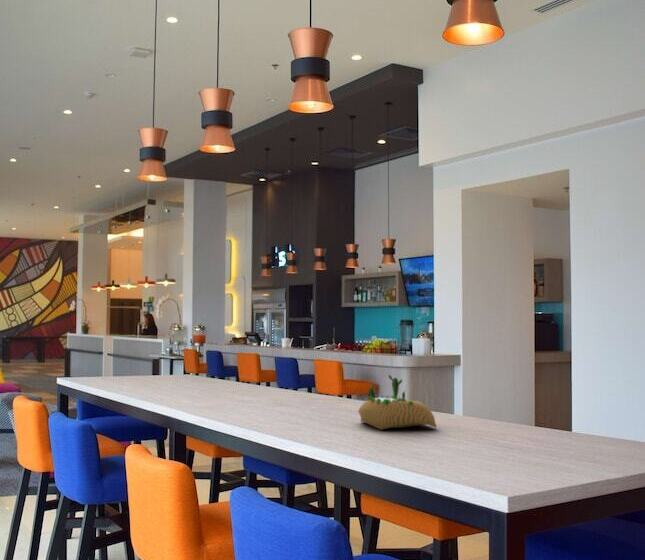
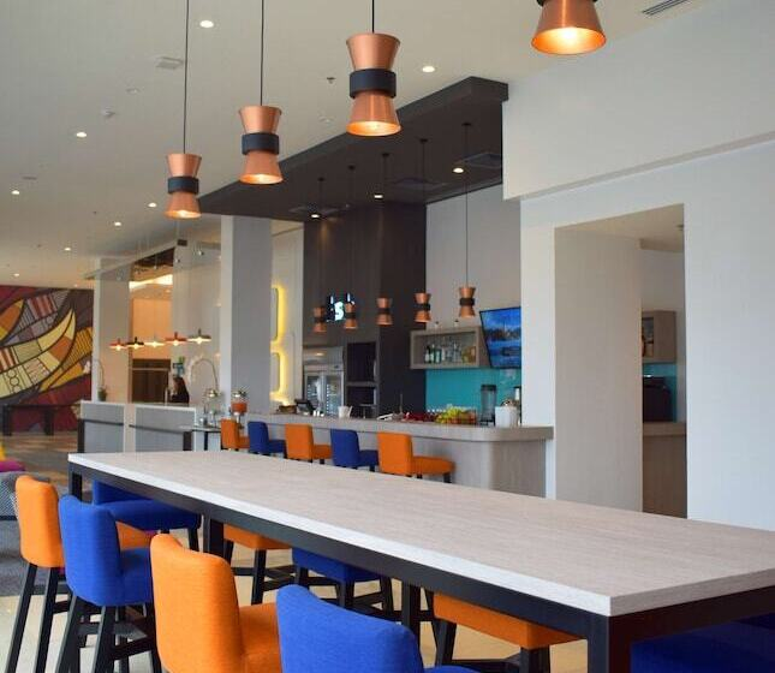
- succulent planter (396, 401)
